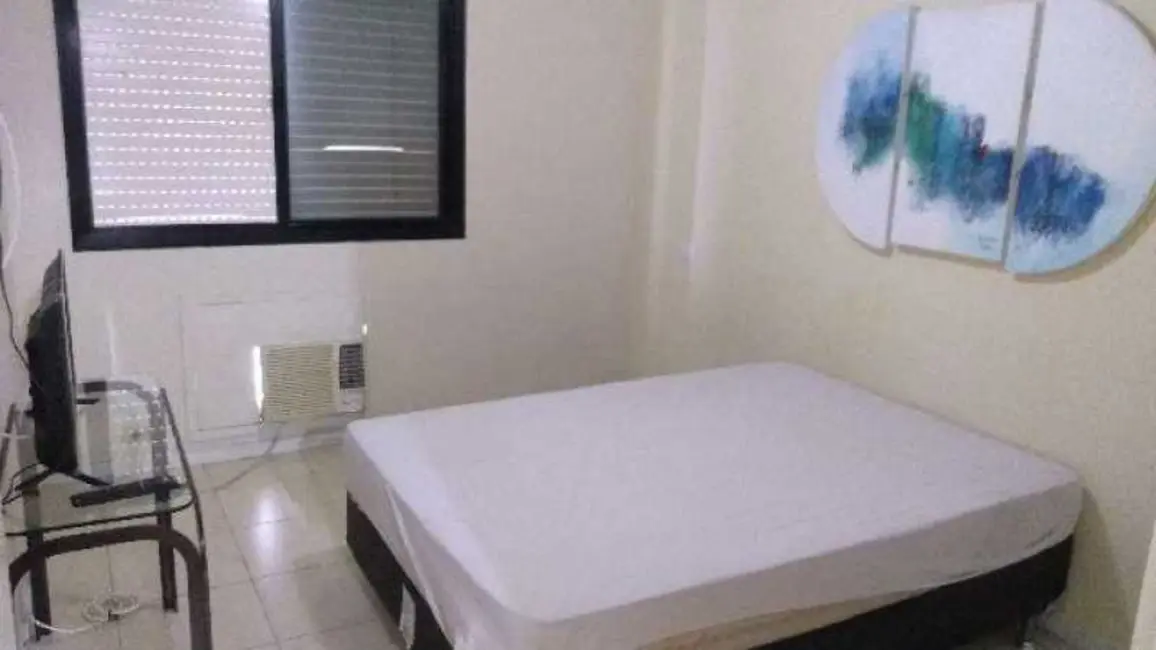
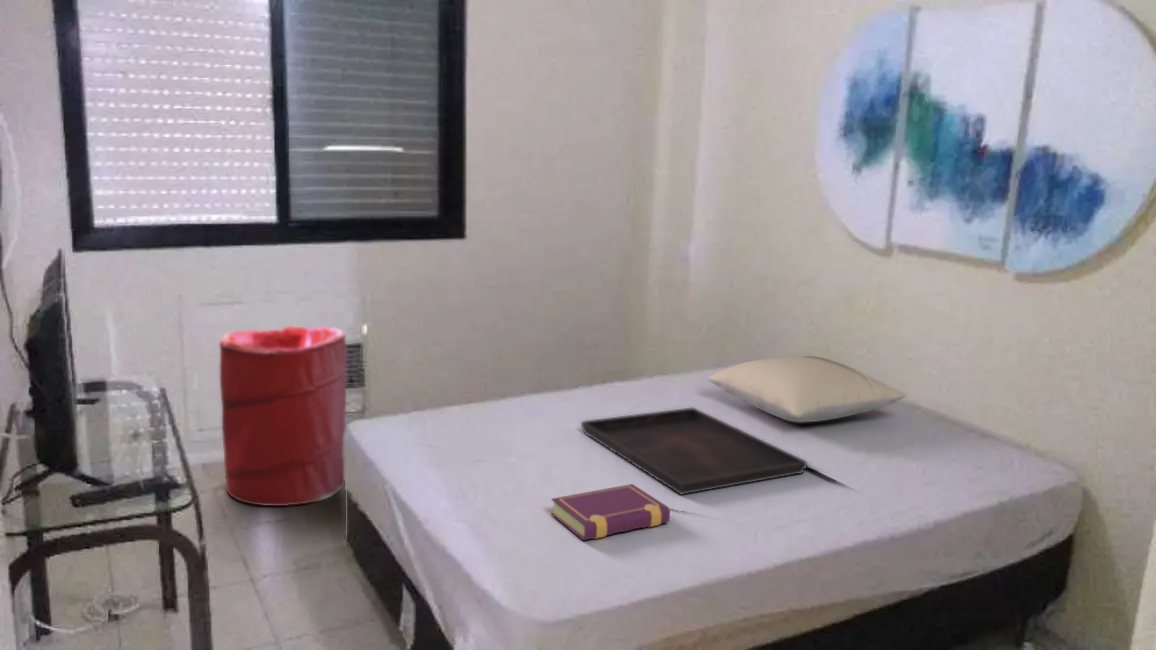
+ book (611, 511)
+ pillow (803, 387)
+ laundry hamper (285, 407)
+ serving tray (687, 446)
